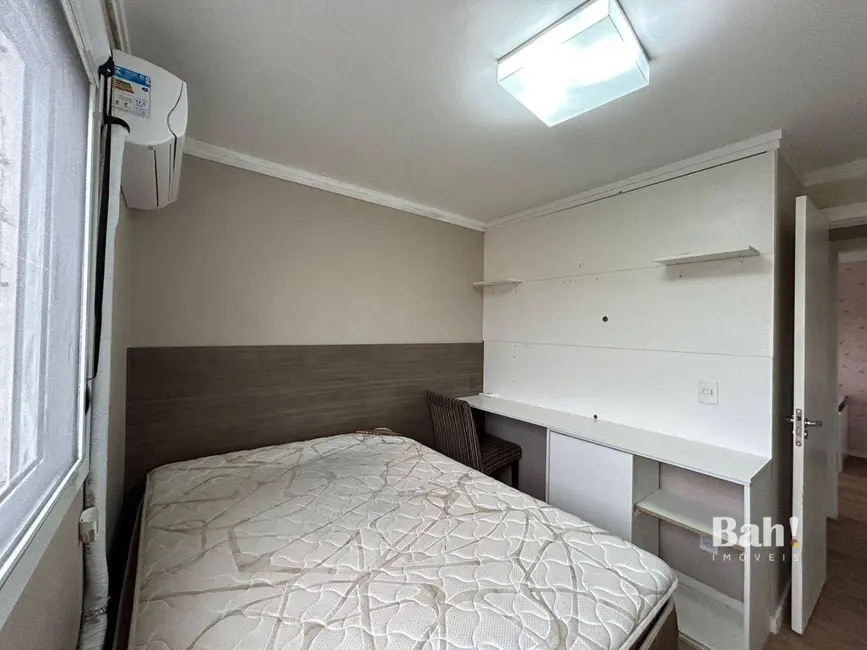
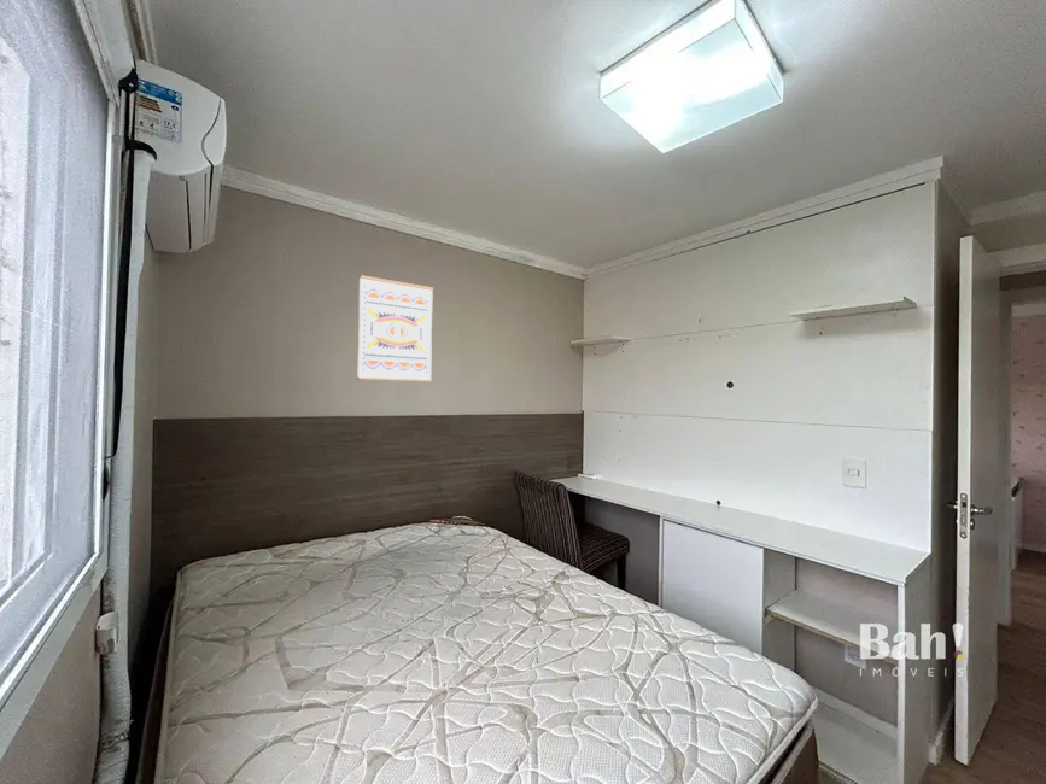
+ wall art (397, 330)
